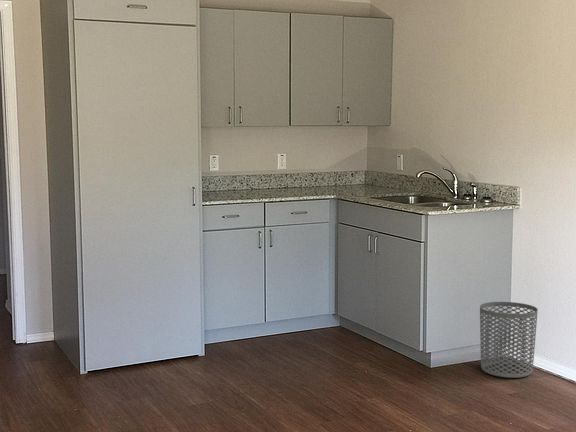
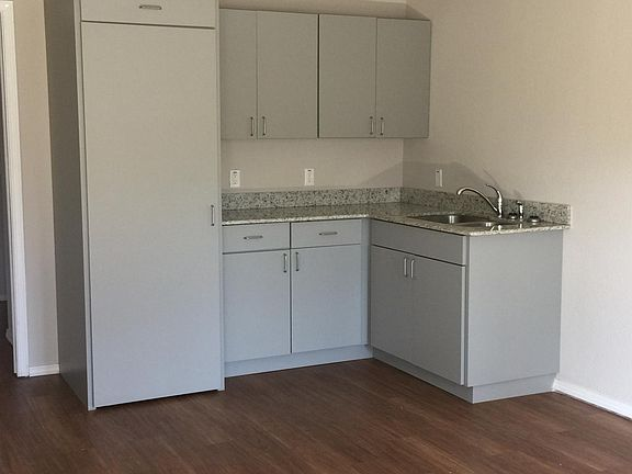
- waste bin (507, 338)
